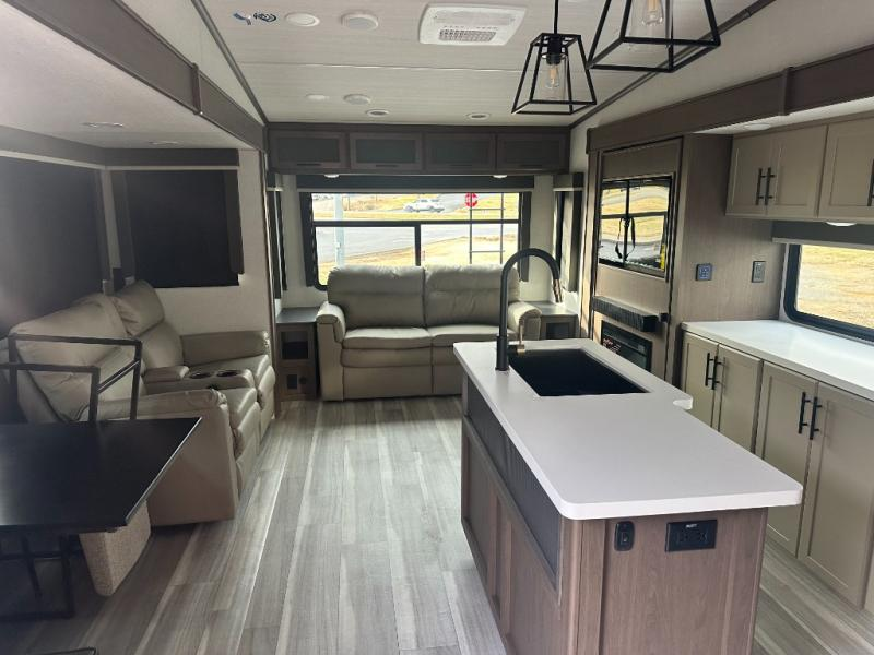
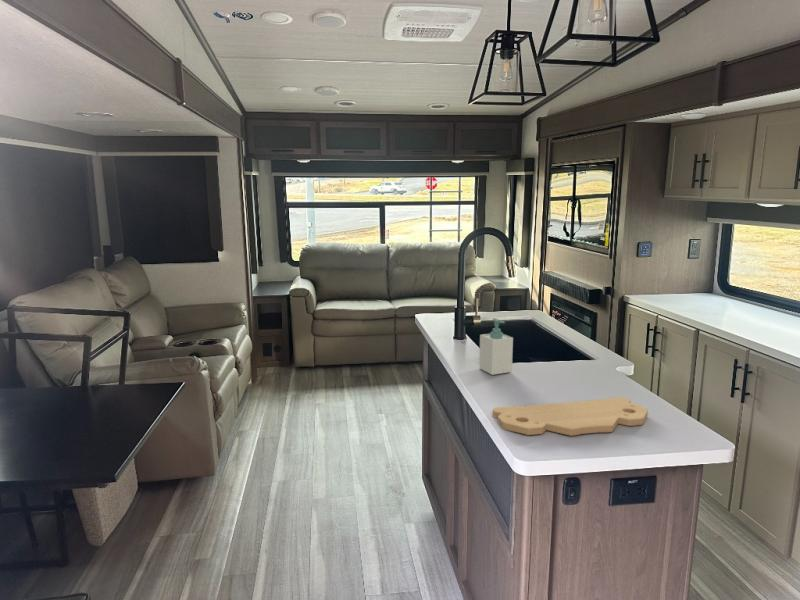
+ cutting board (574, 417)
+ soap bottle (496, 345)
